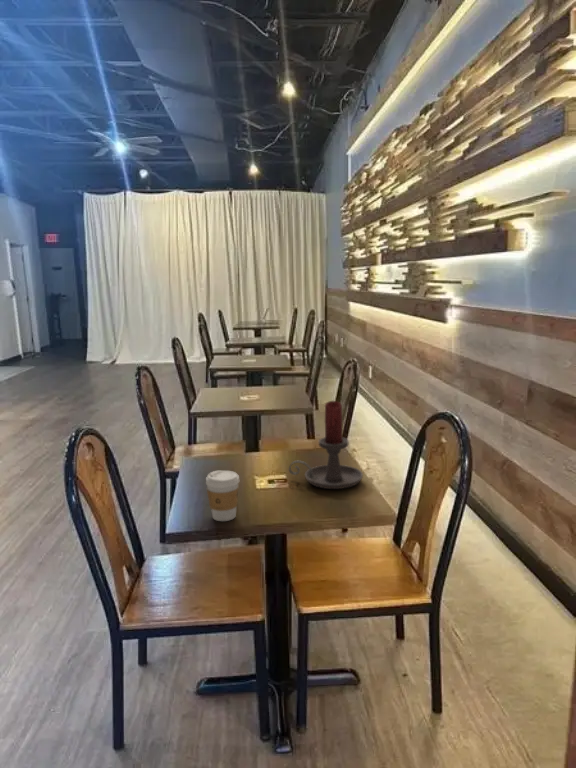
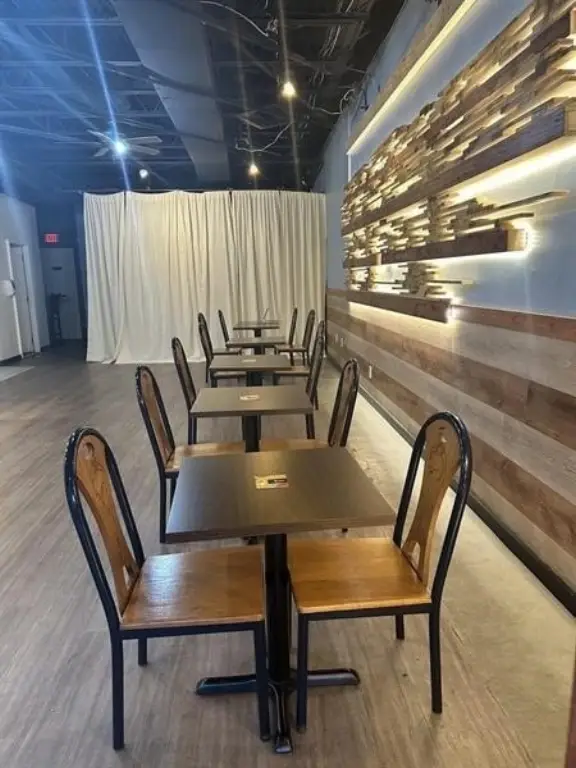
- candle holder (324, 441)
- coffee cup (223, 495)
